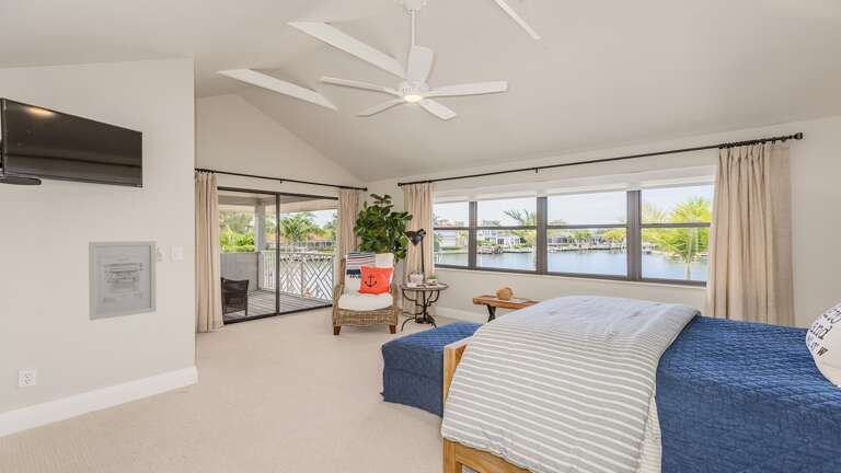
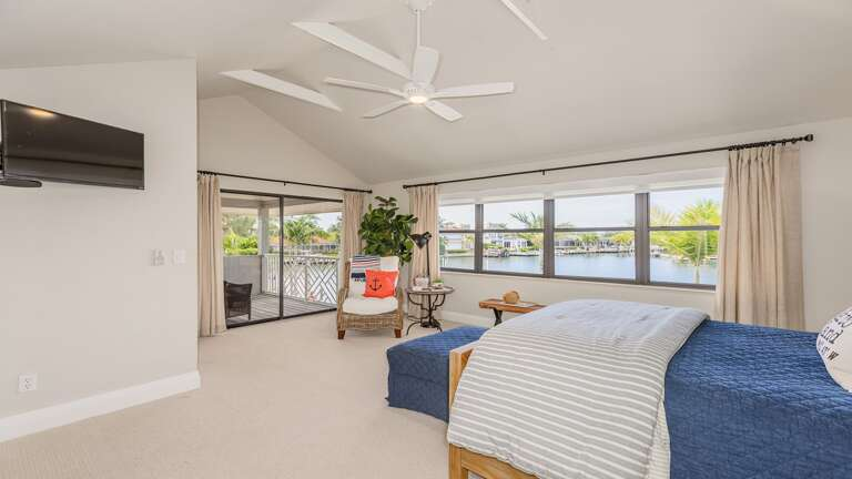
- wall art (124, 278)
